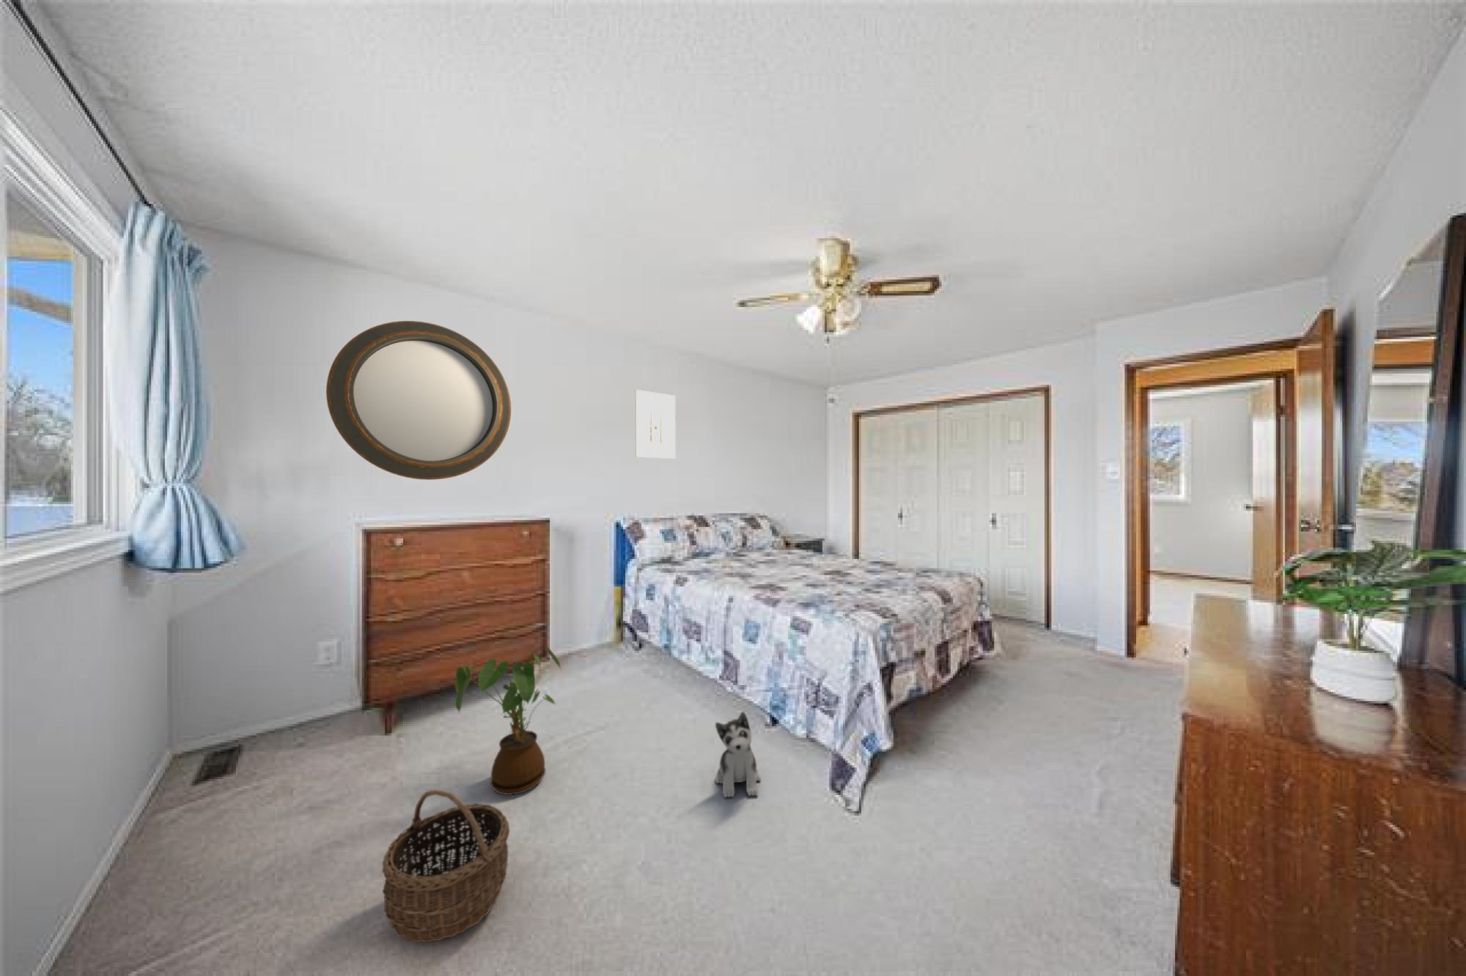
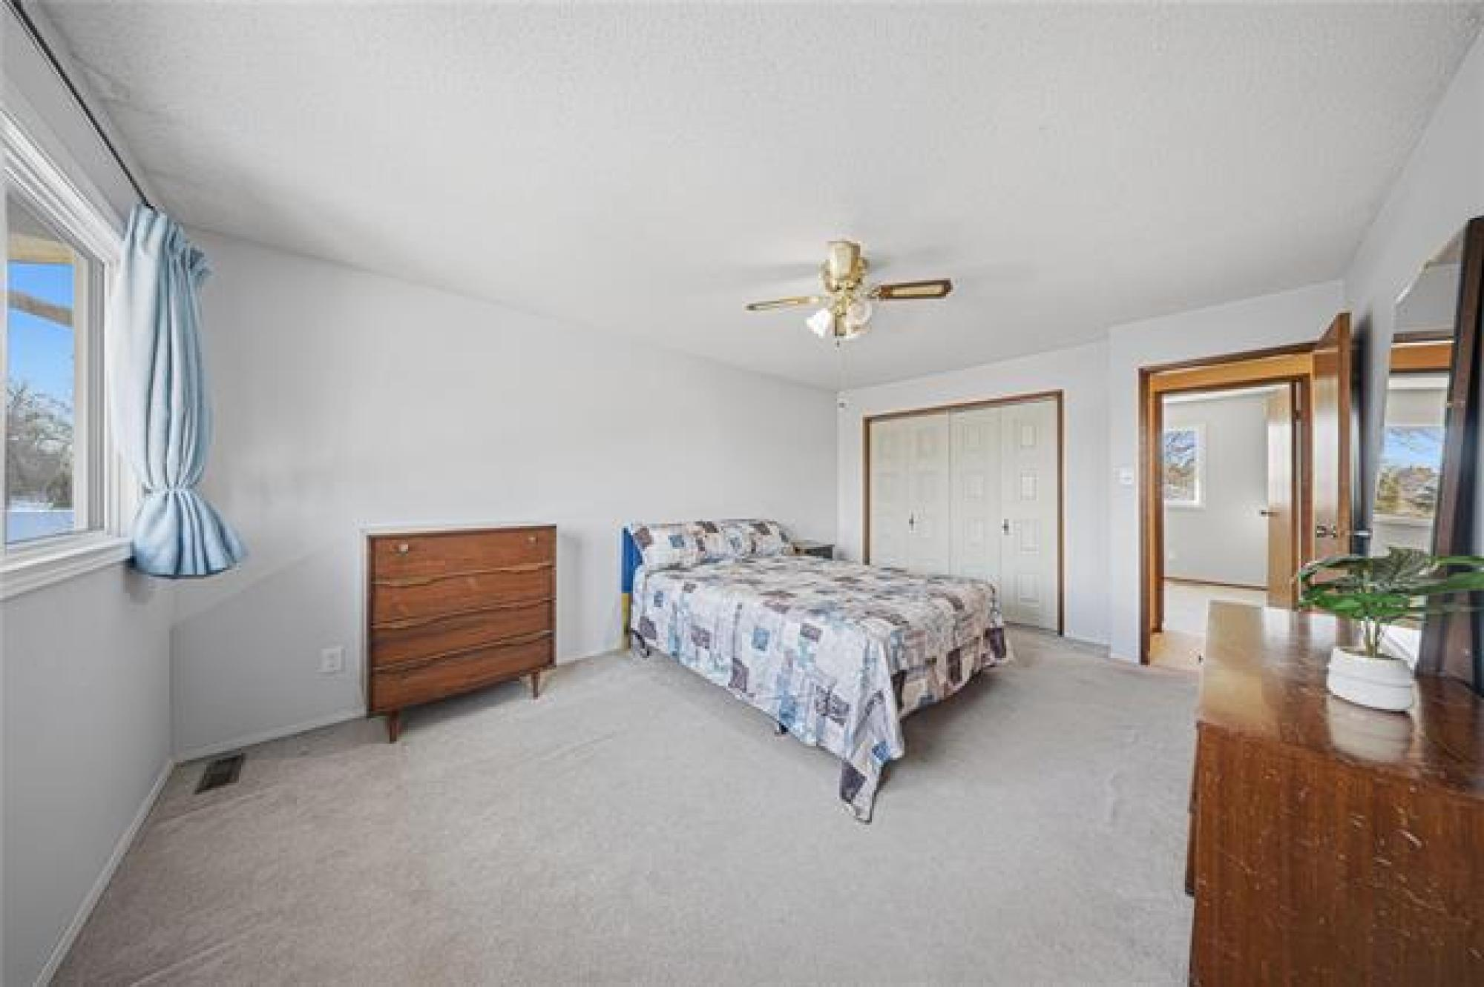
- home mirror (429, 401)
- wicker basket (450, 847)
- wall art (656, 425)
- plush toy (737, 743)
- house plant (506, 716)
